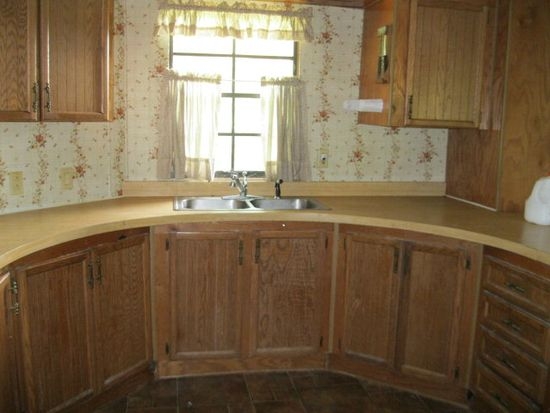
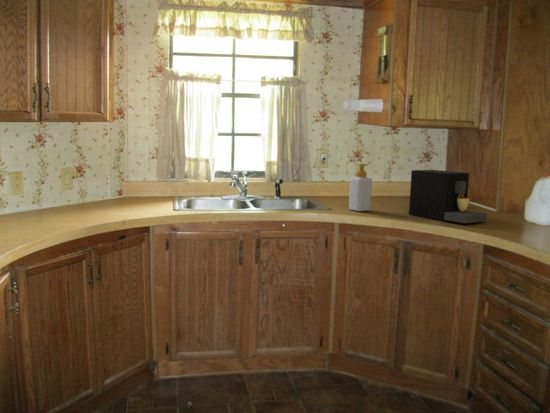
+ coffee maker (448, 195)
+ soap bottle (360, 187)
